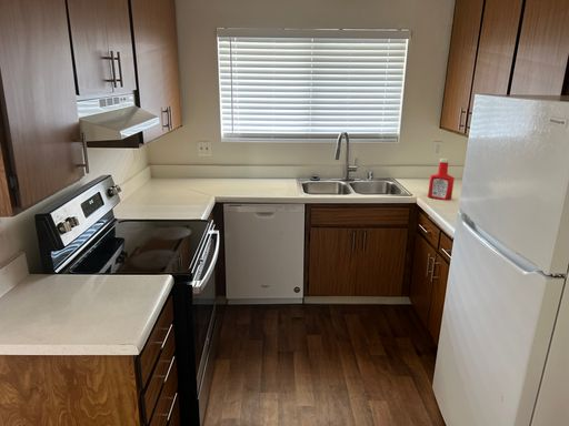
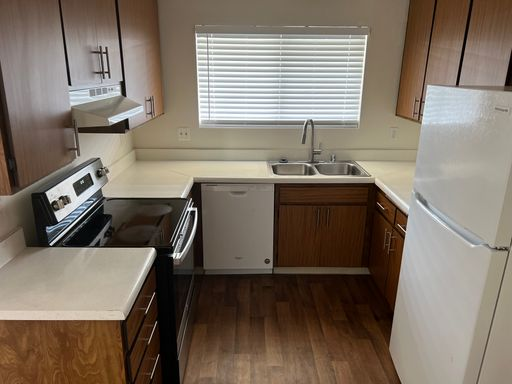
- soap bottle (441, 179)
